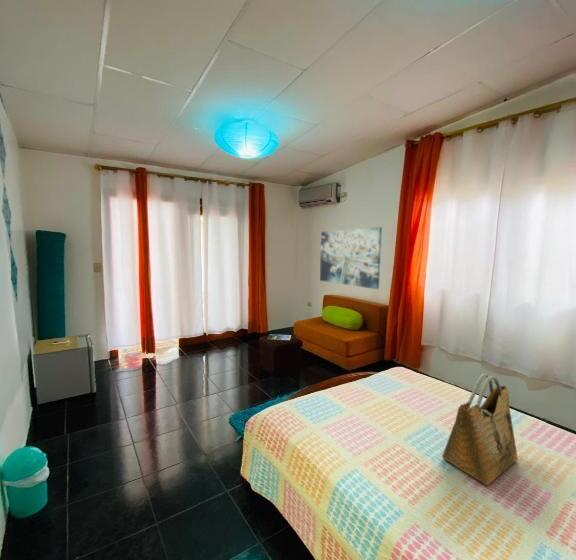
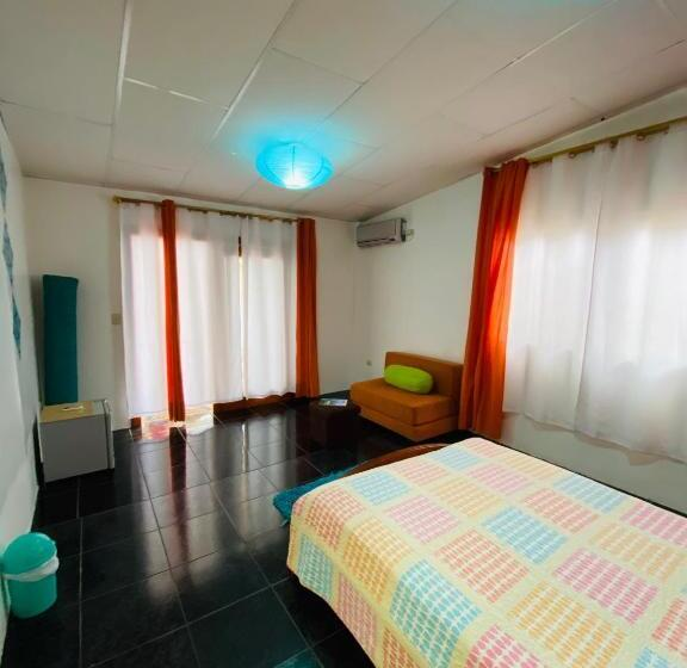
- grocery bag (482, 418)
- wall art (346, 257)
